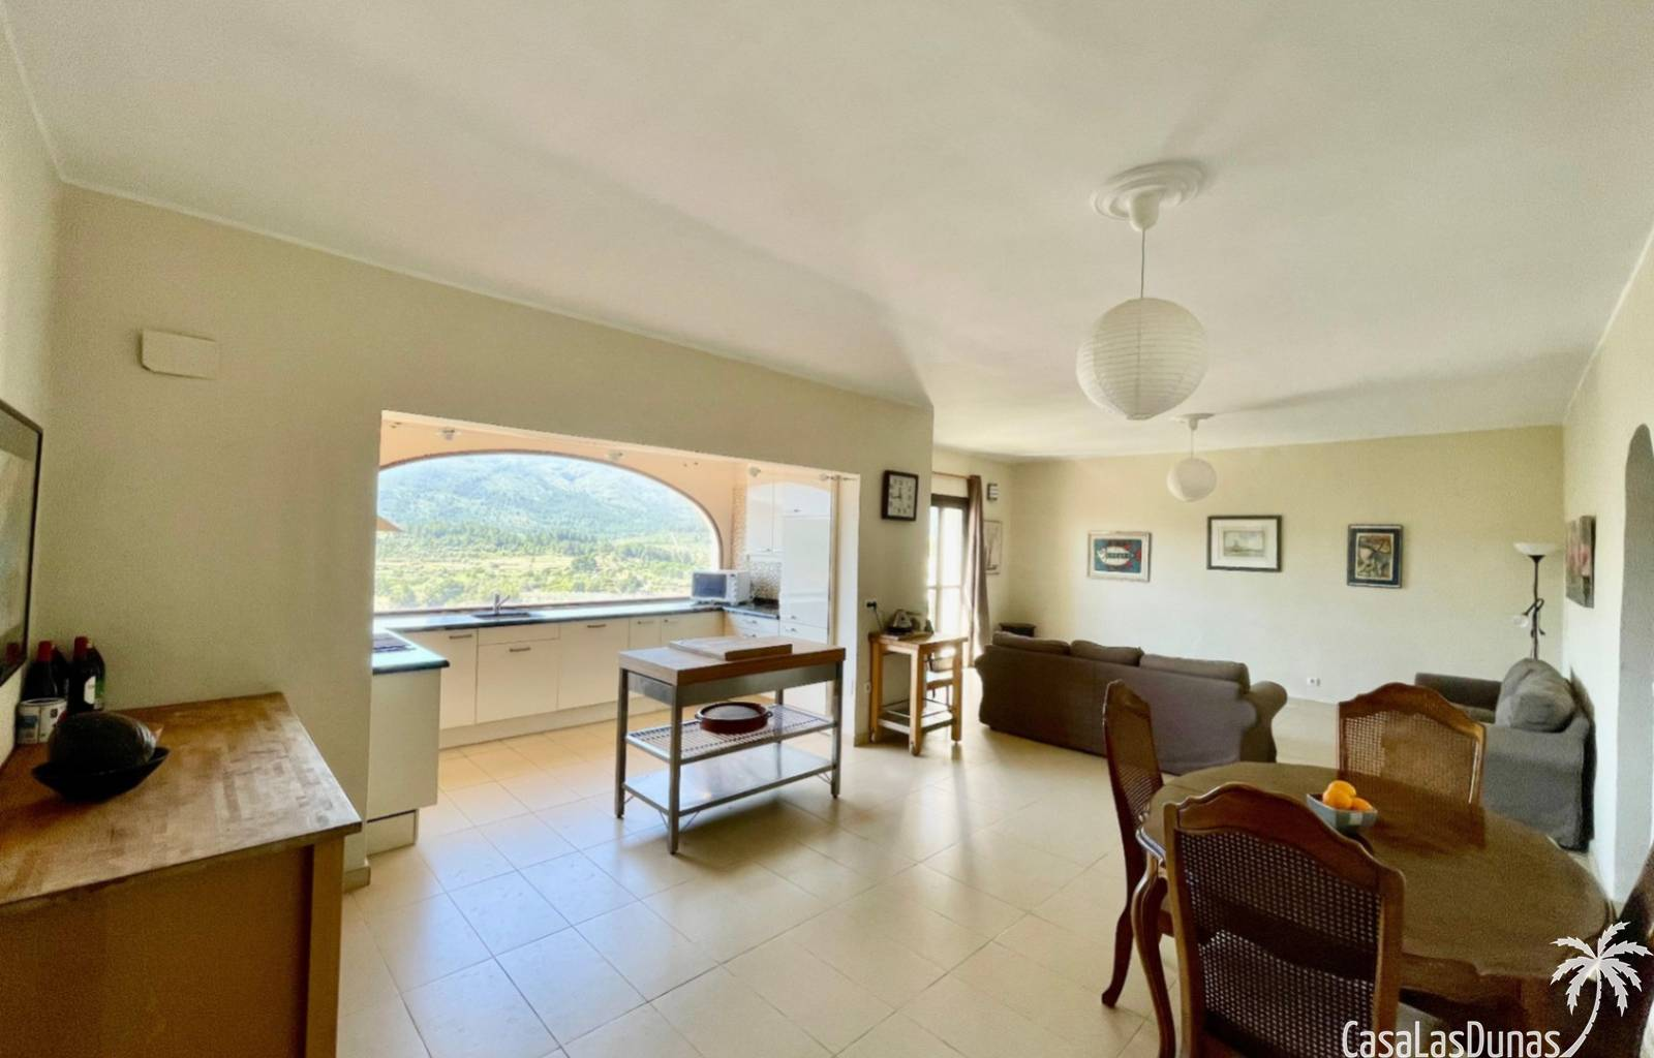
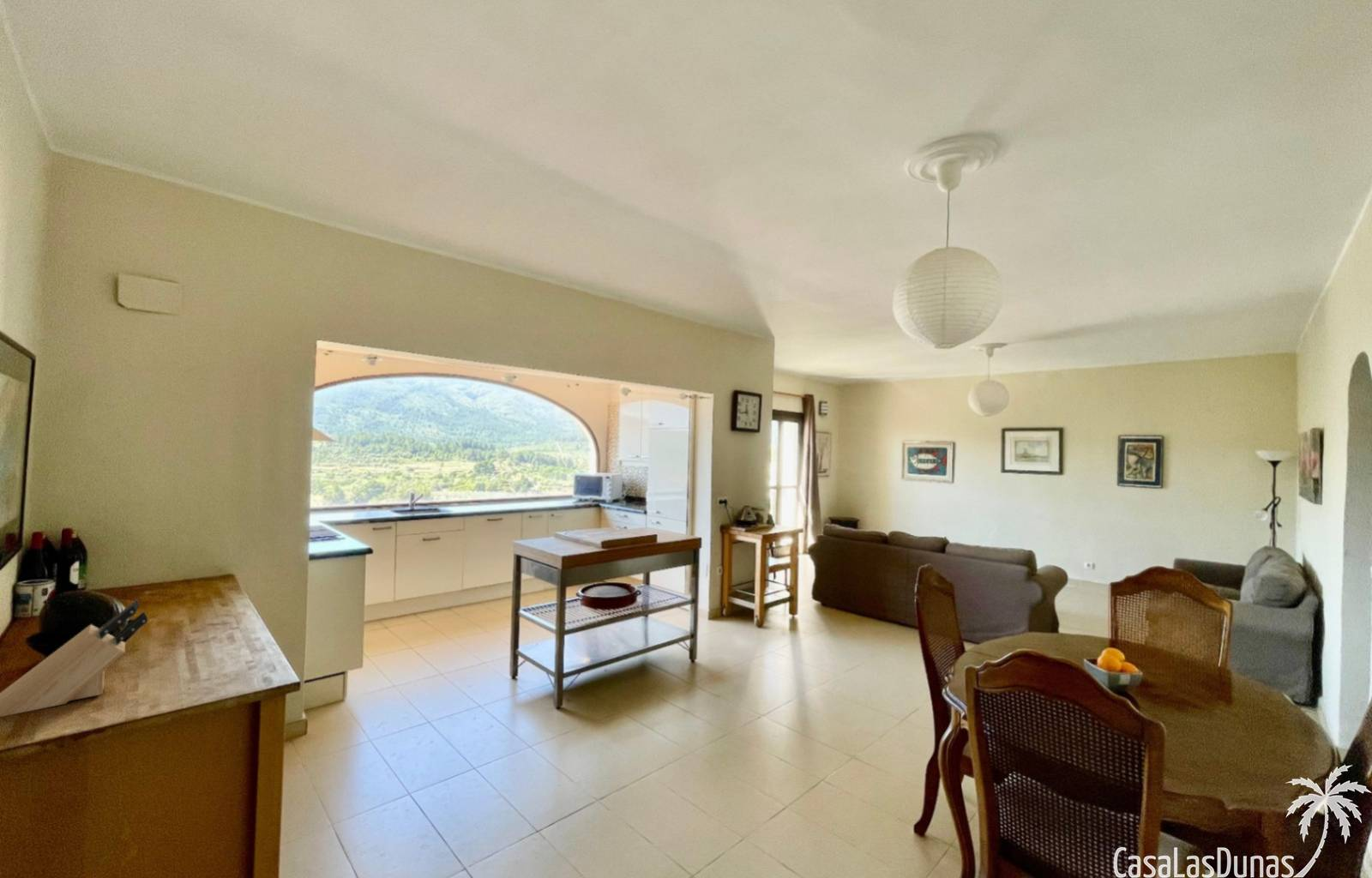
+ knife block (70, 652)
